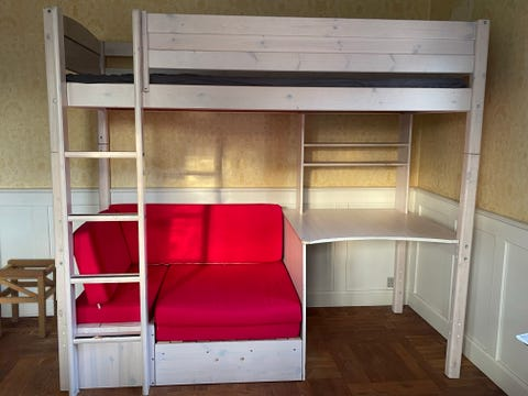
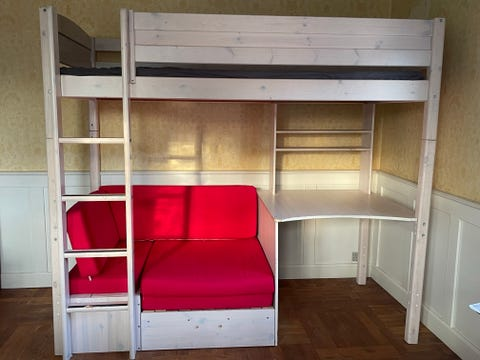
- stool (26, 297)
